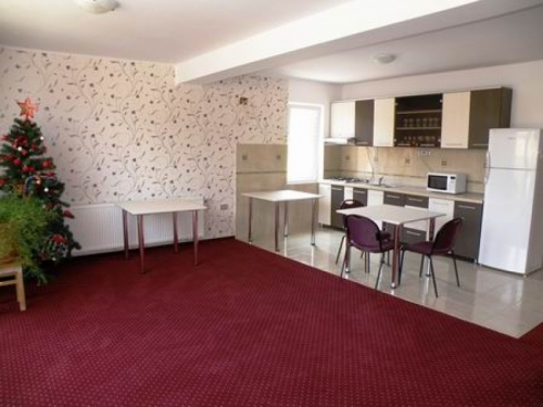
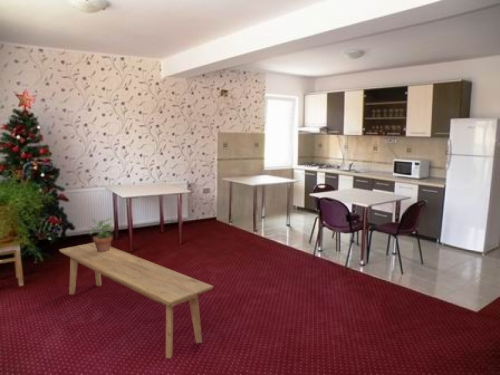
+ bench (128, 287)
+ potted plant (99, 234)
